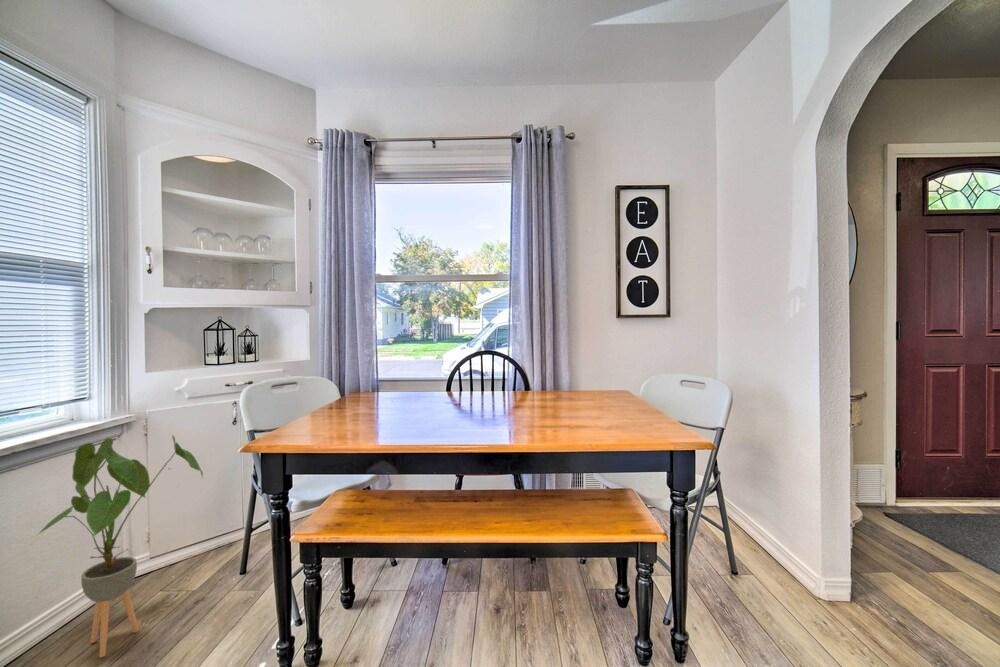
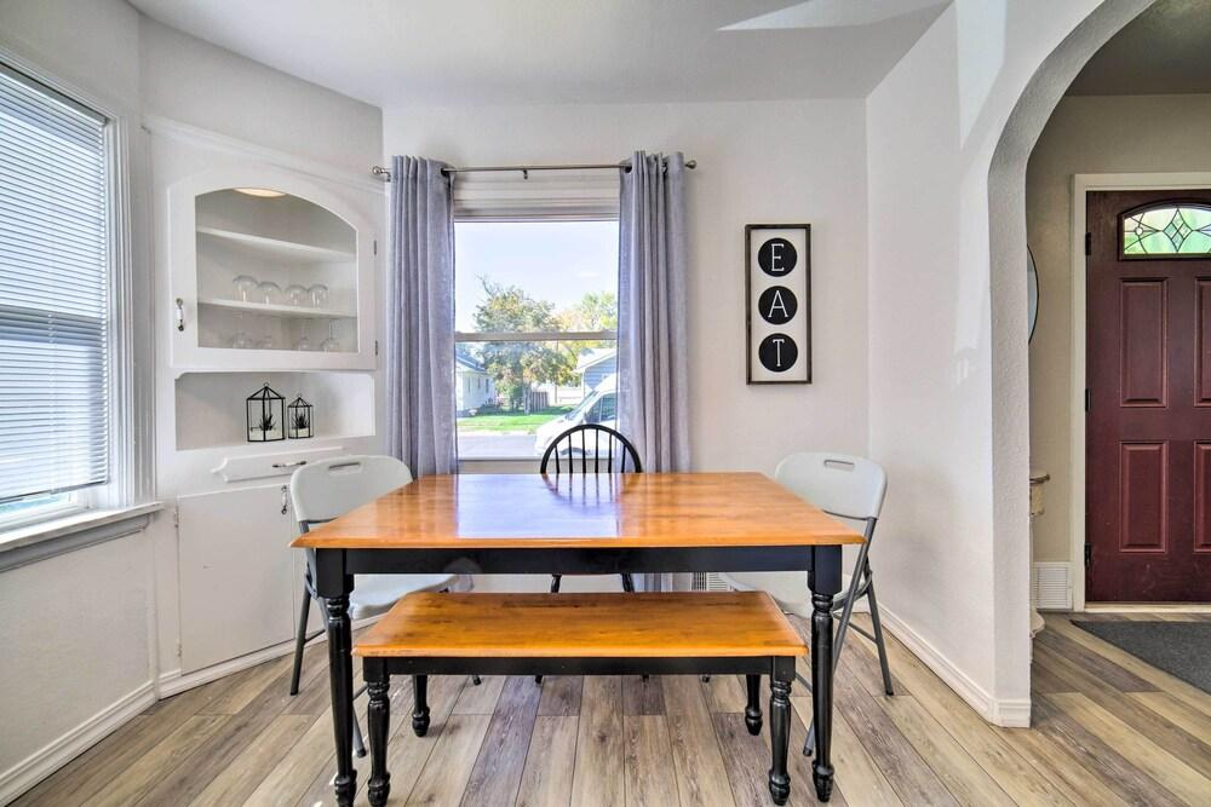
- house plant (114, 537)
